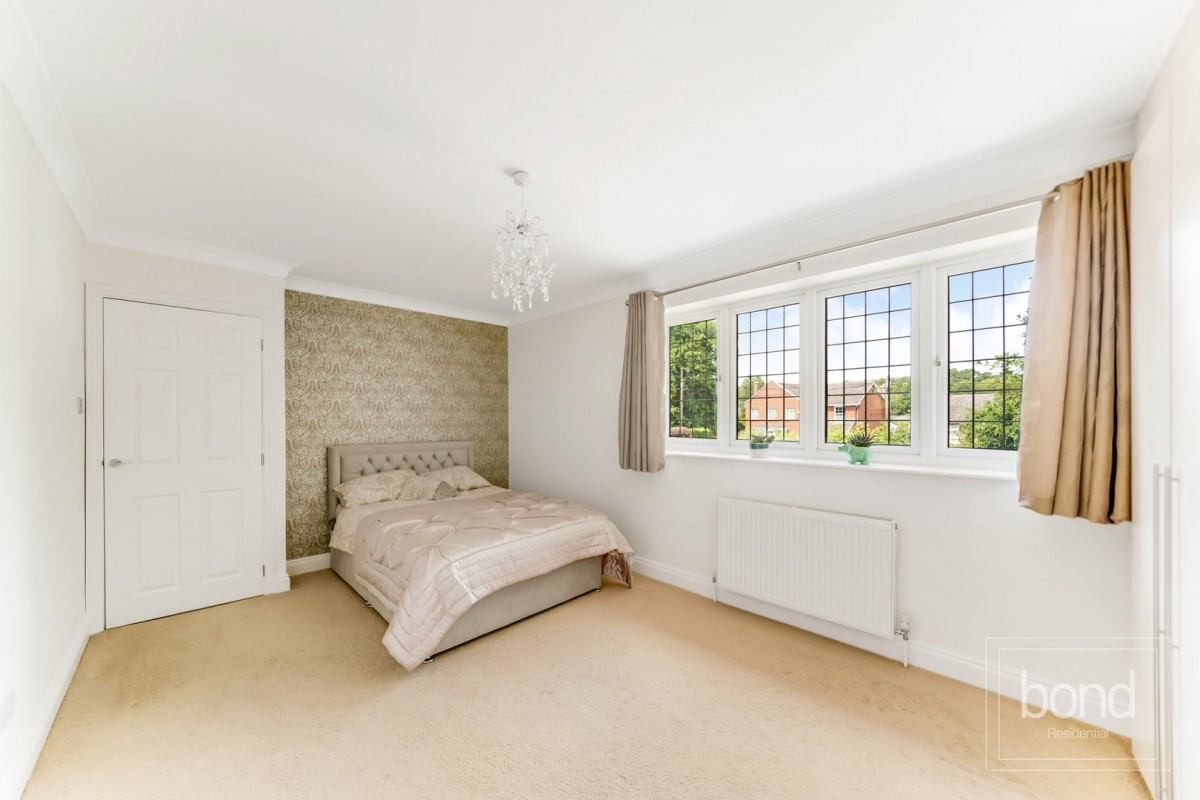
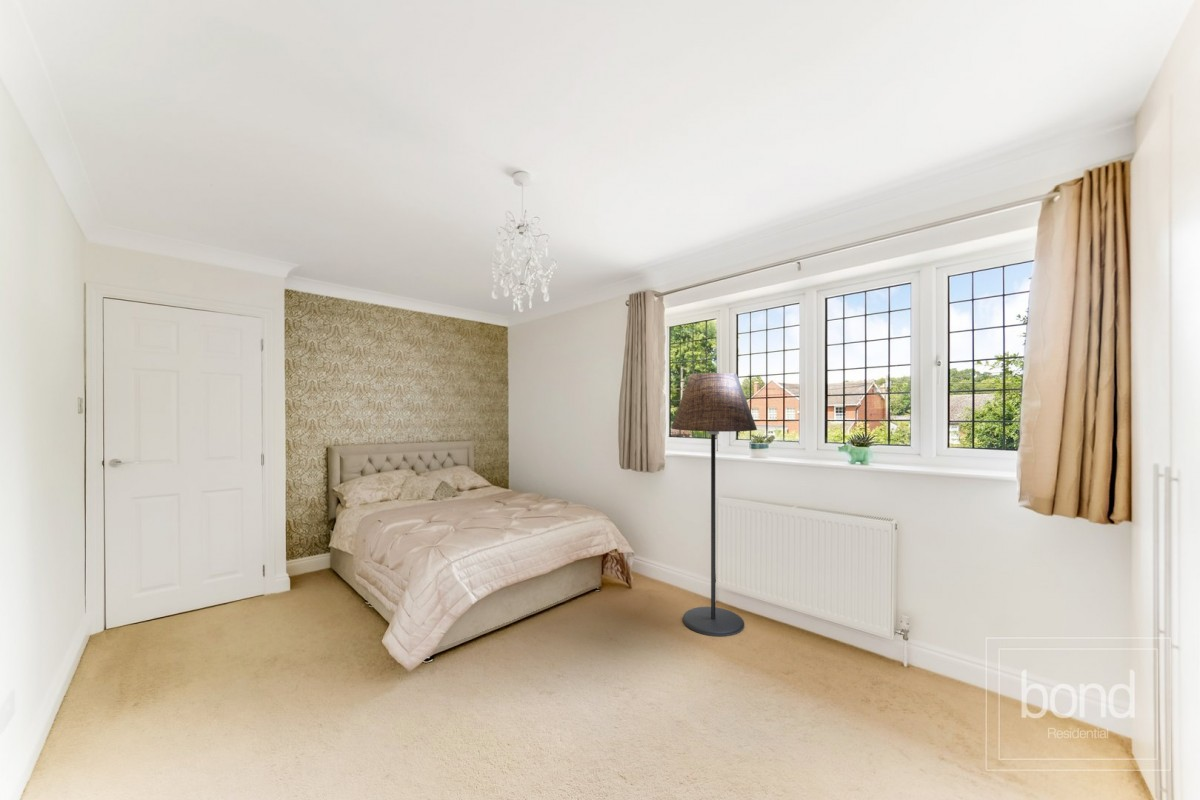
+ floor lamp (713, 498)
